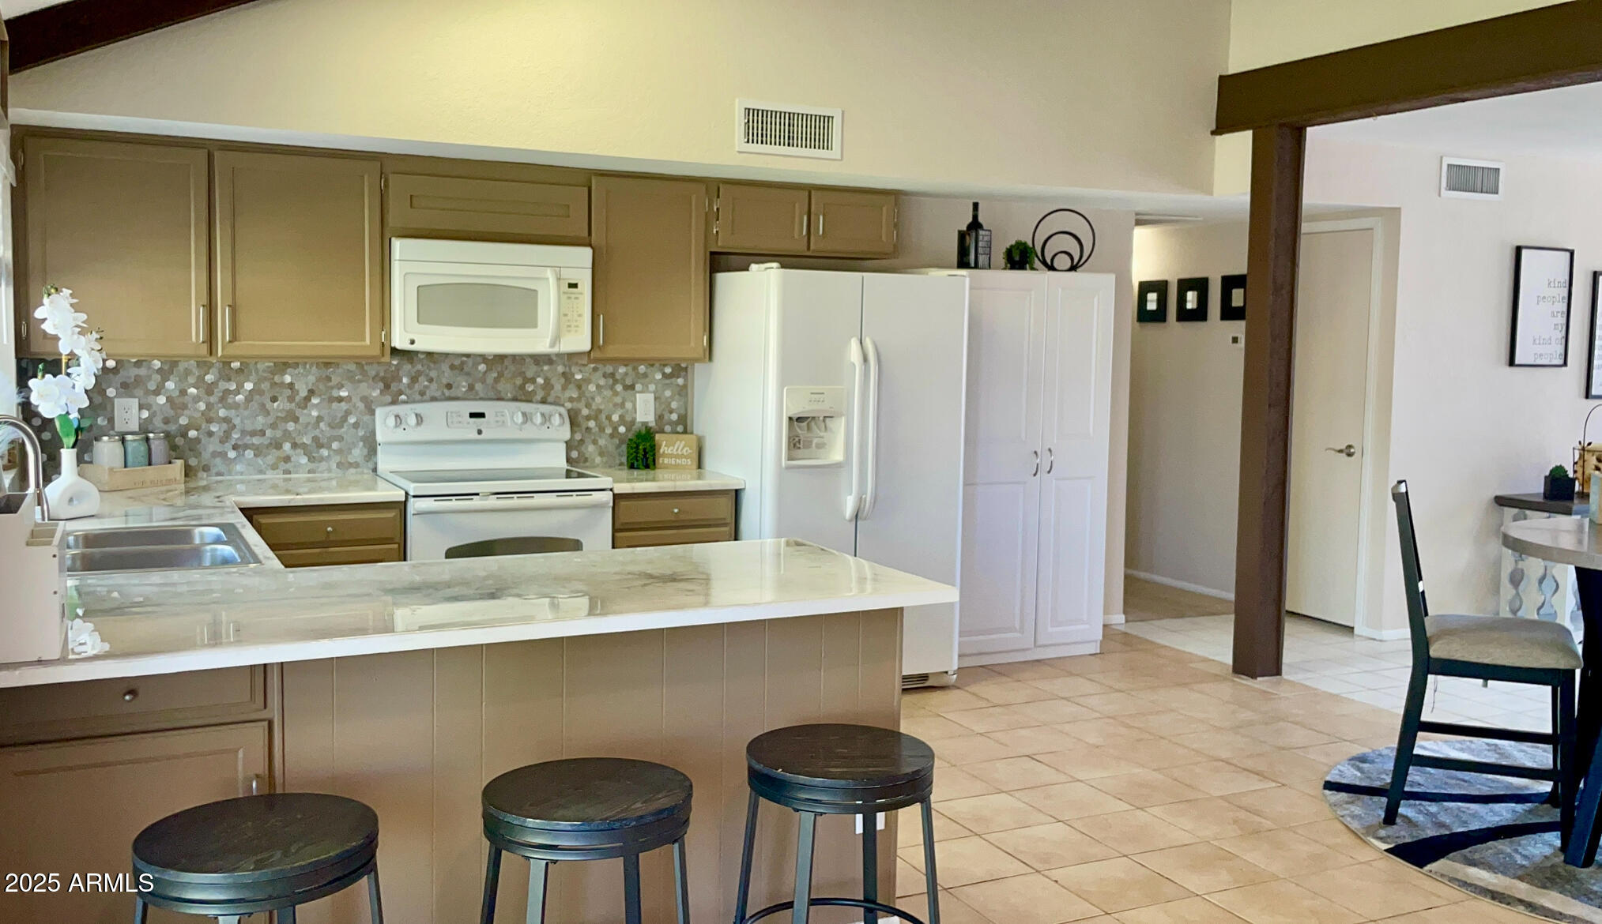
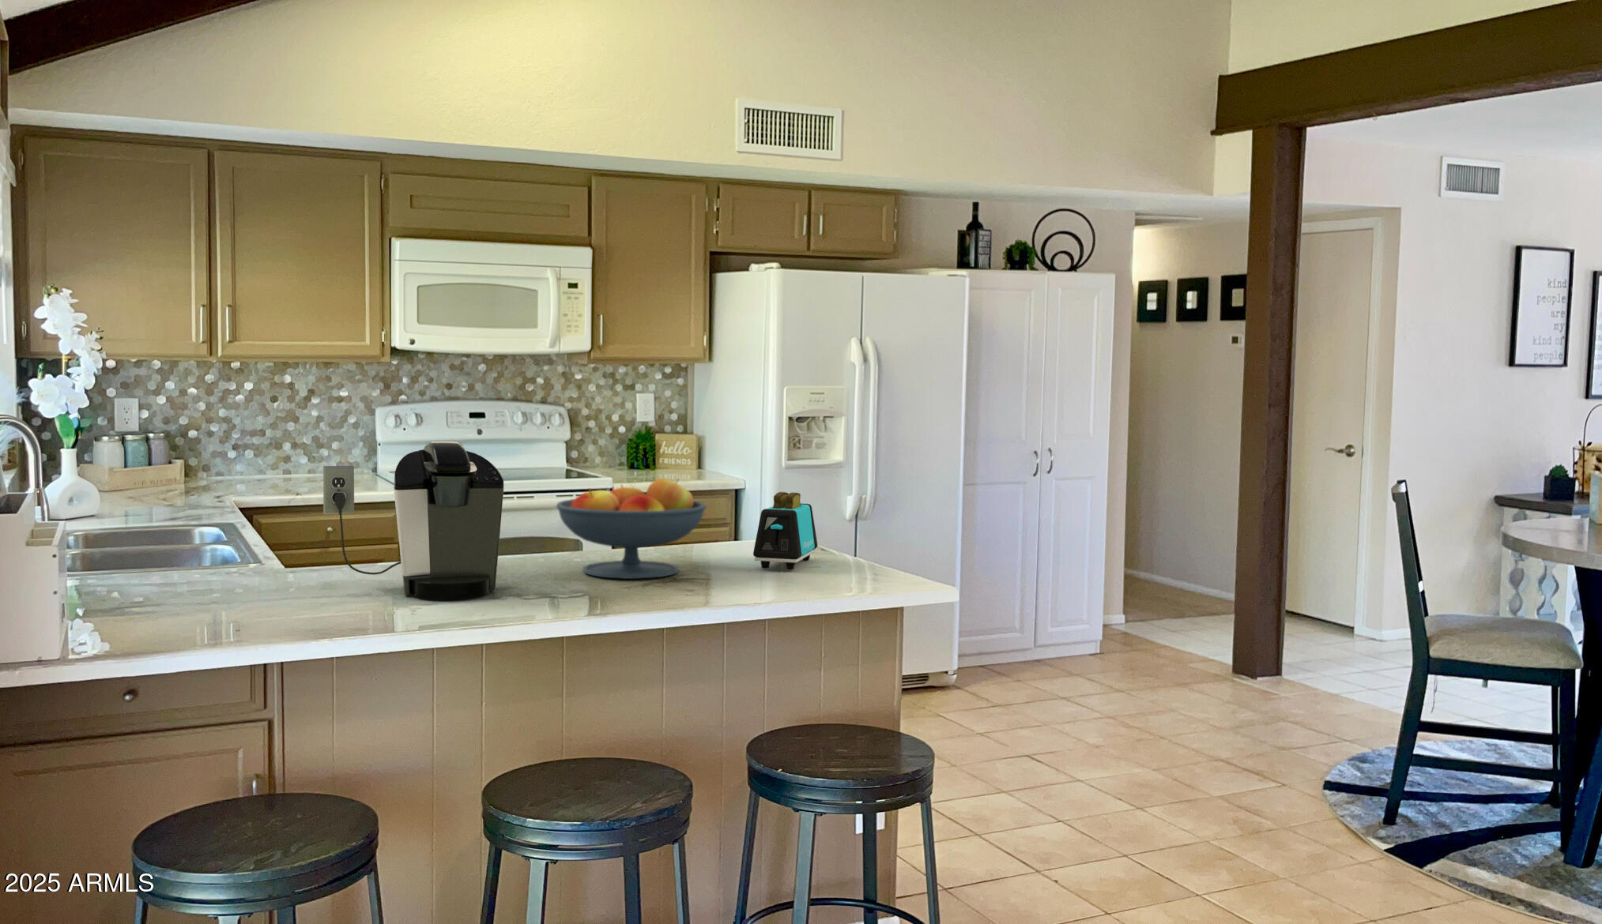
+ fruit bowl (632, 525)
+ toaster (787, 528)
+ coffee maker (417, 517)
